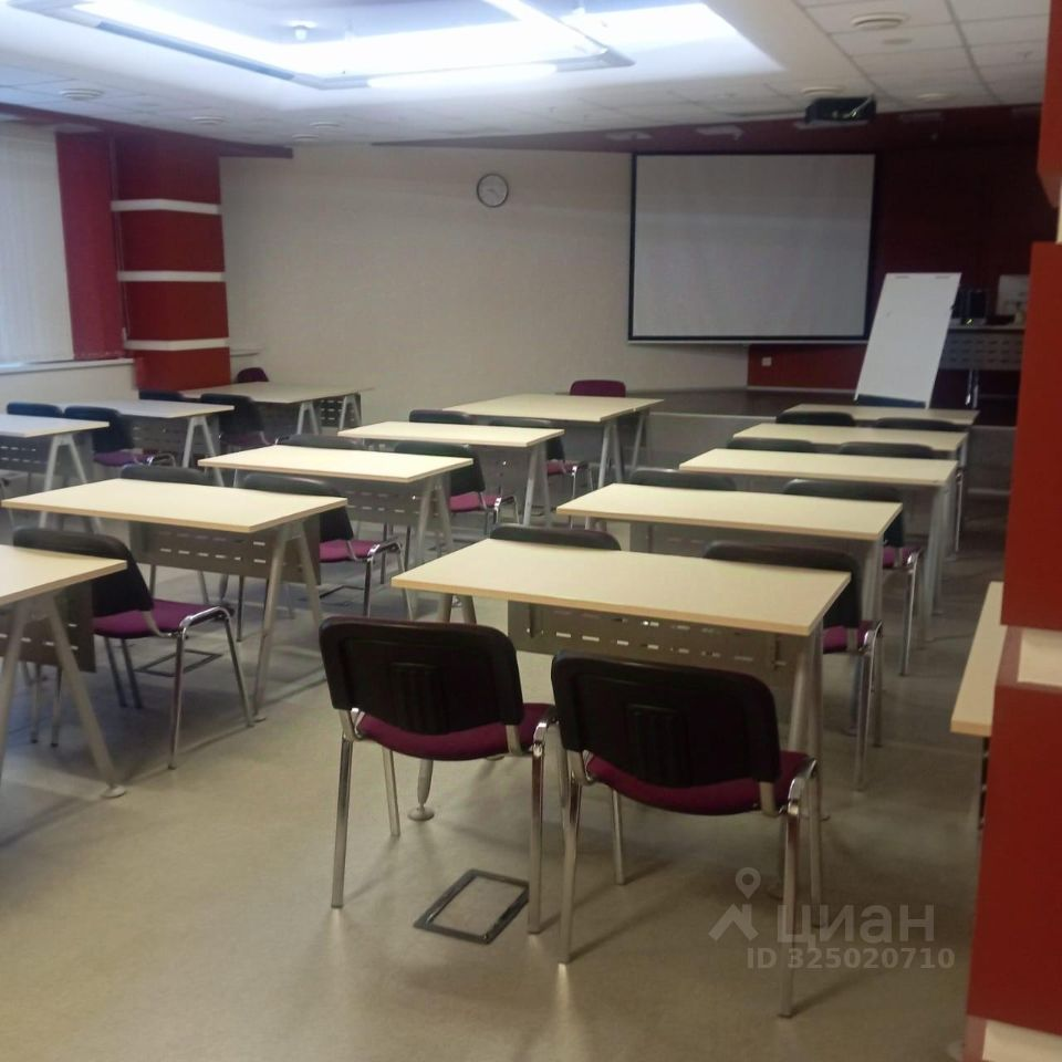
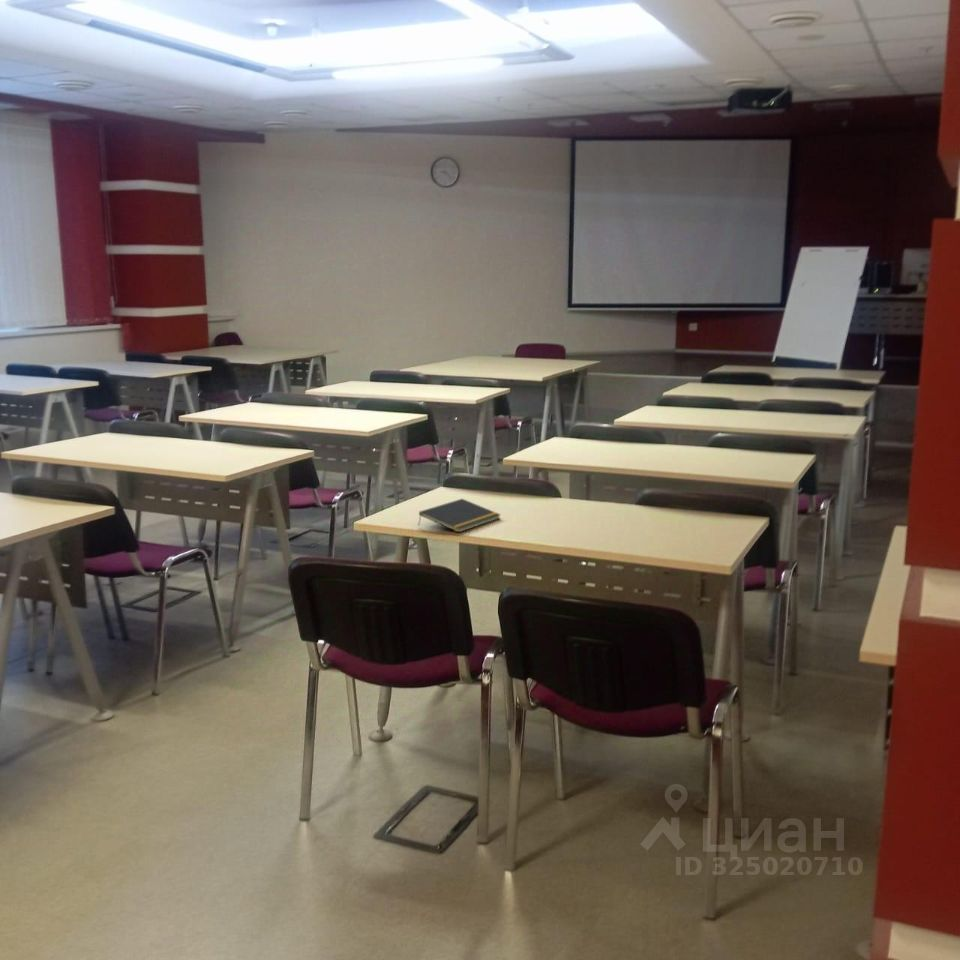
+ notepad (460, 514)
